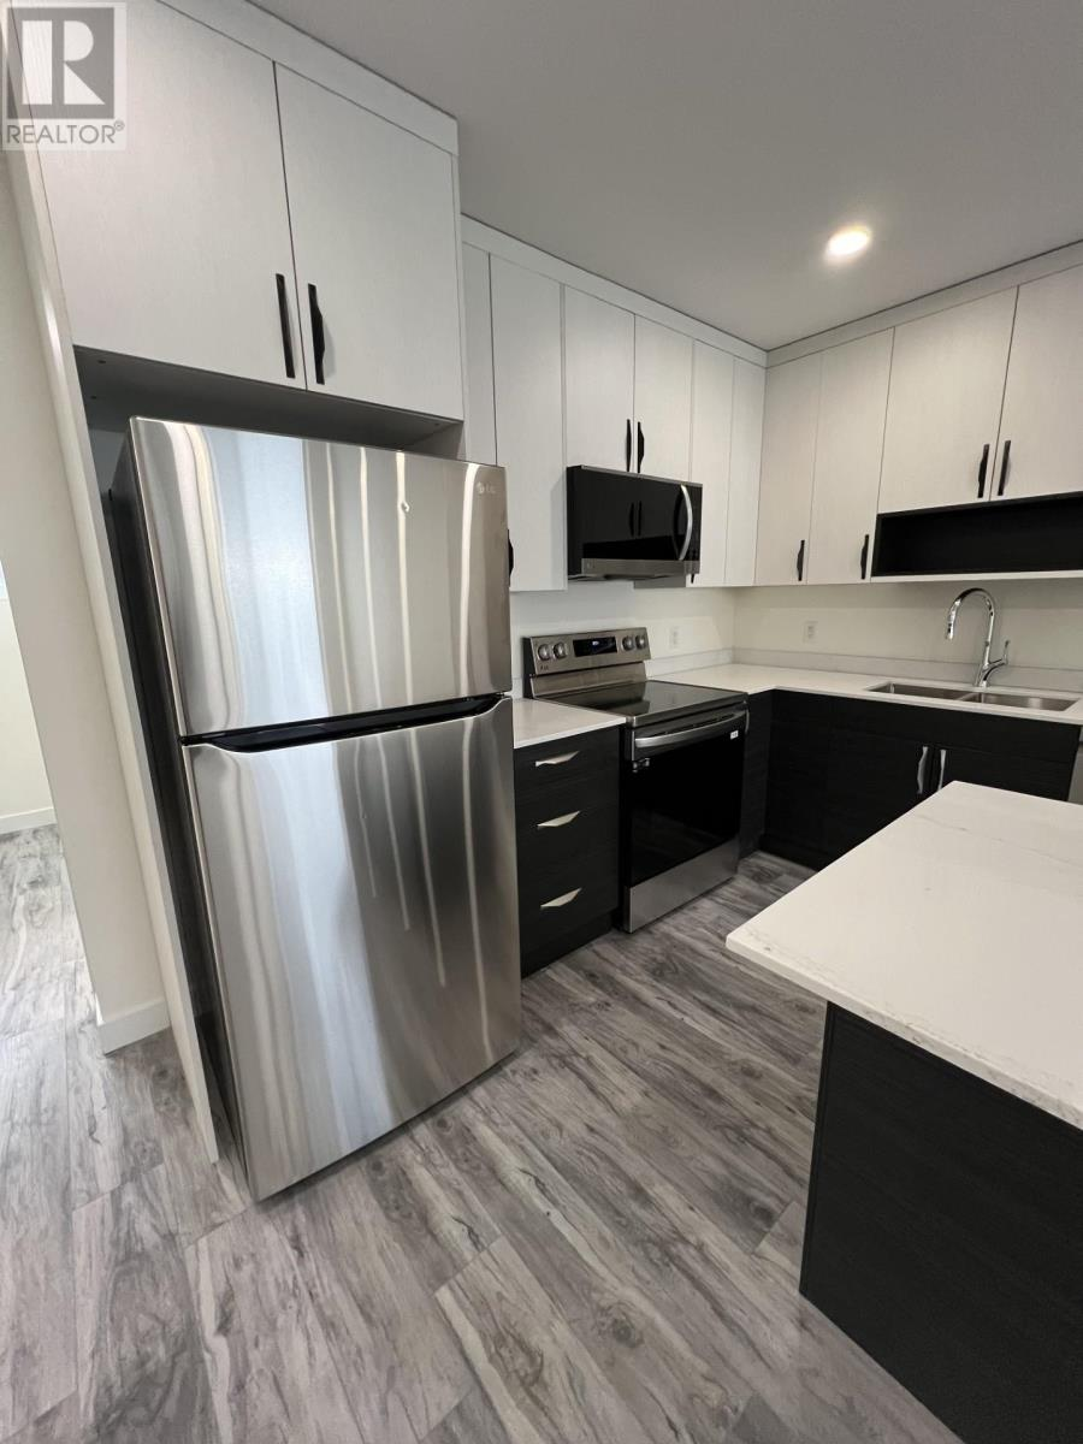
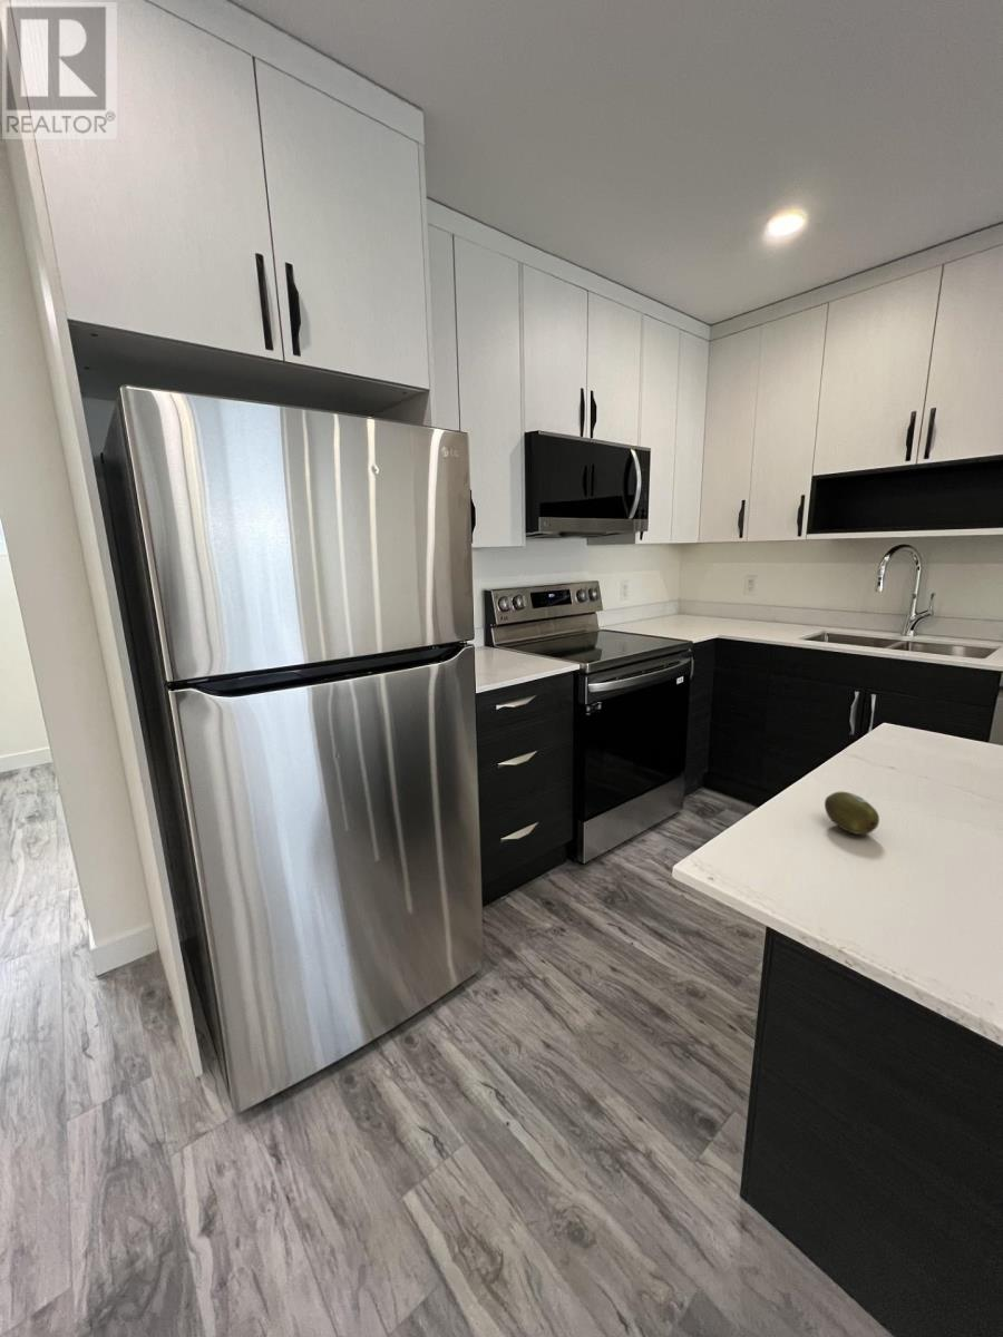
+ fruit (850, 812)
